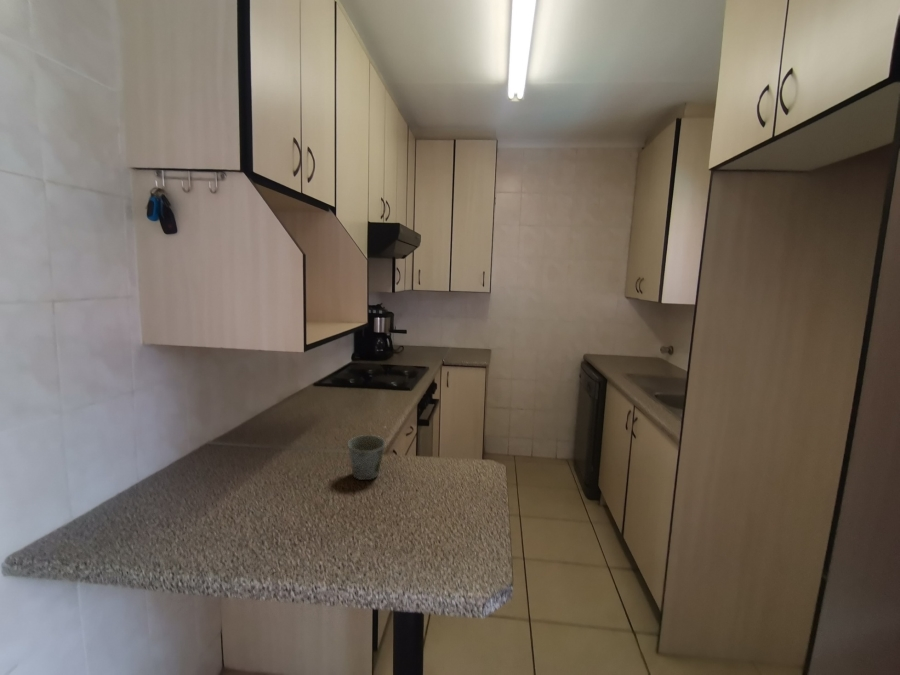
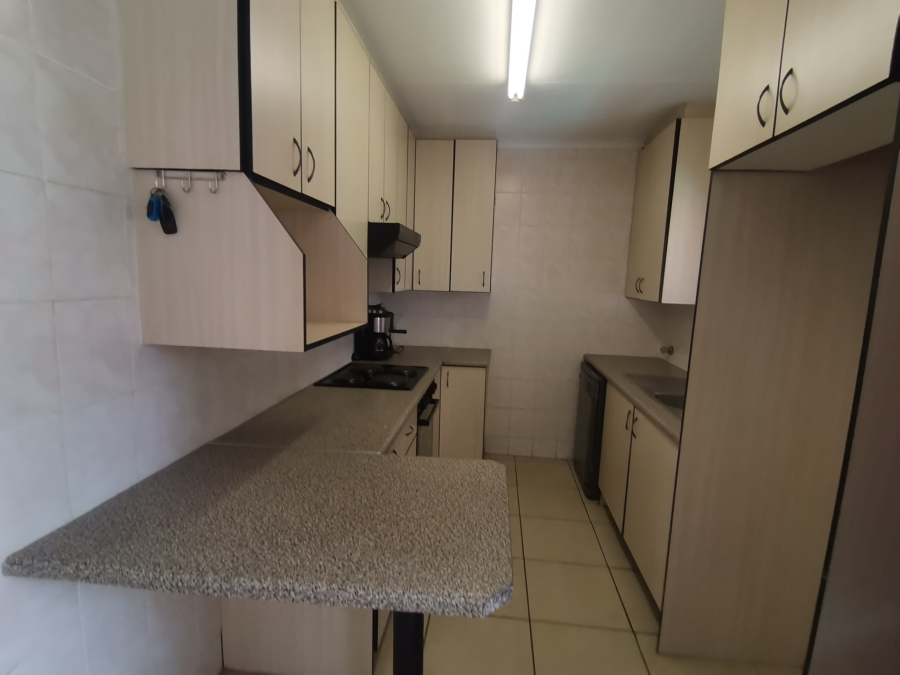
- mug (367, 457)
